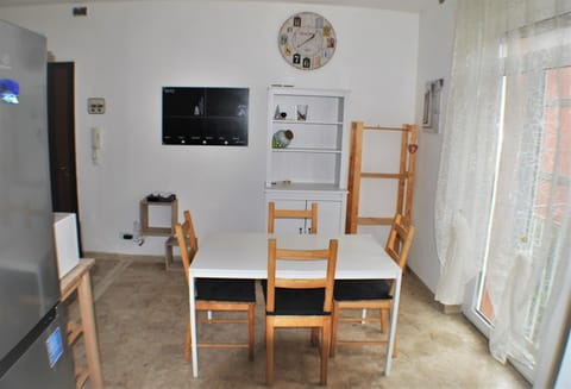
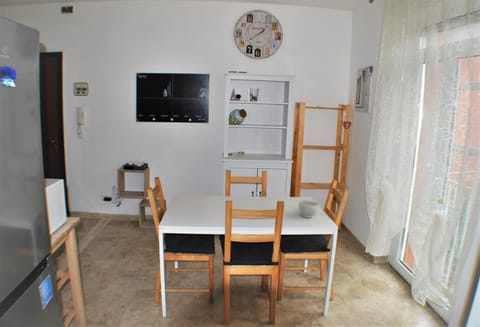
+ bowl (307, 209)
